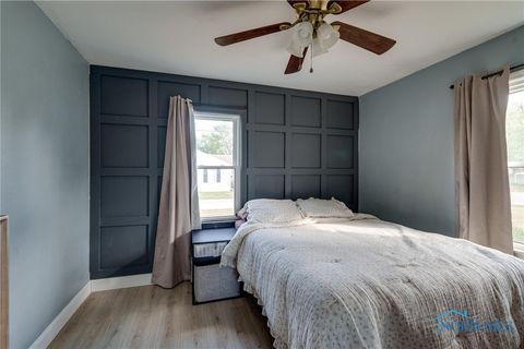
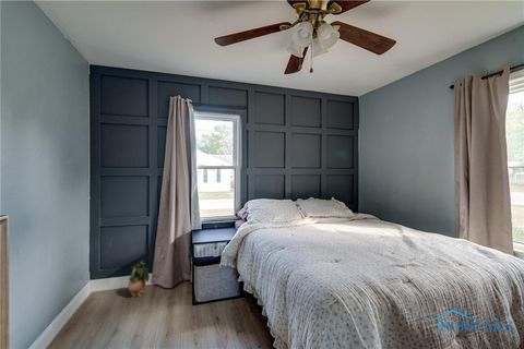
+ potted plant (139, 278)
